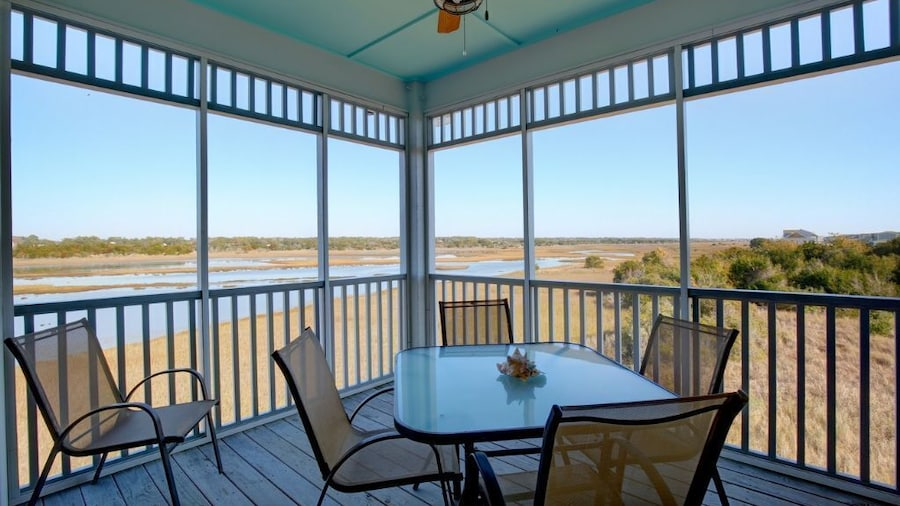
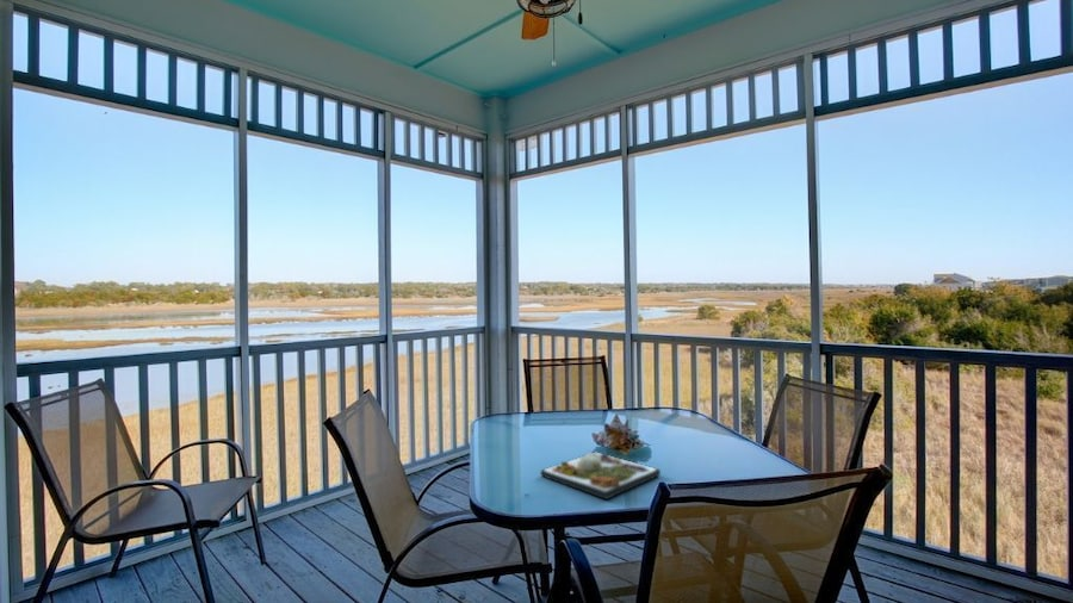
+ dinner plate (600, 468)
